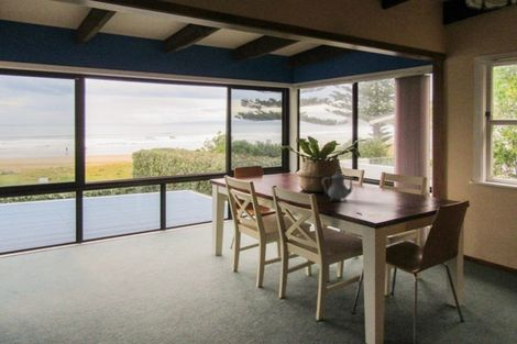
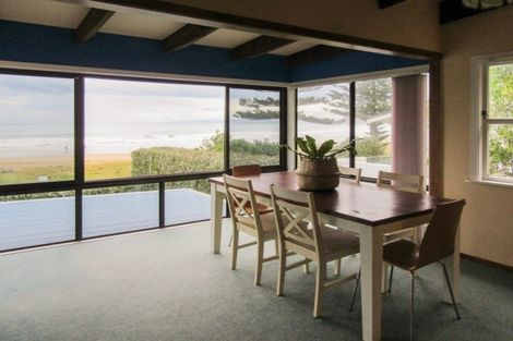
- teapot (338, 184)
